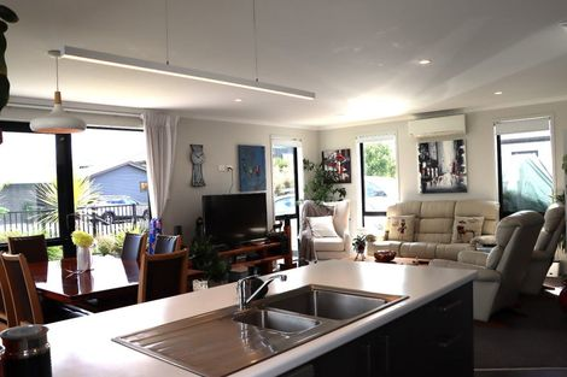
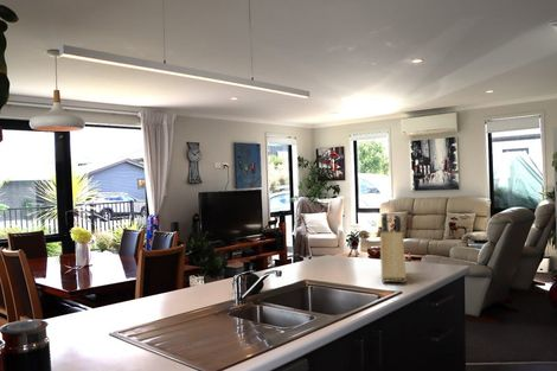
+ knife block (391, 244)
